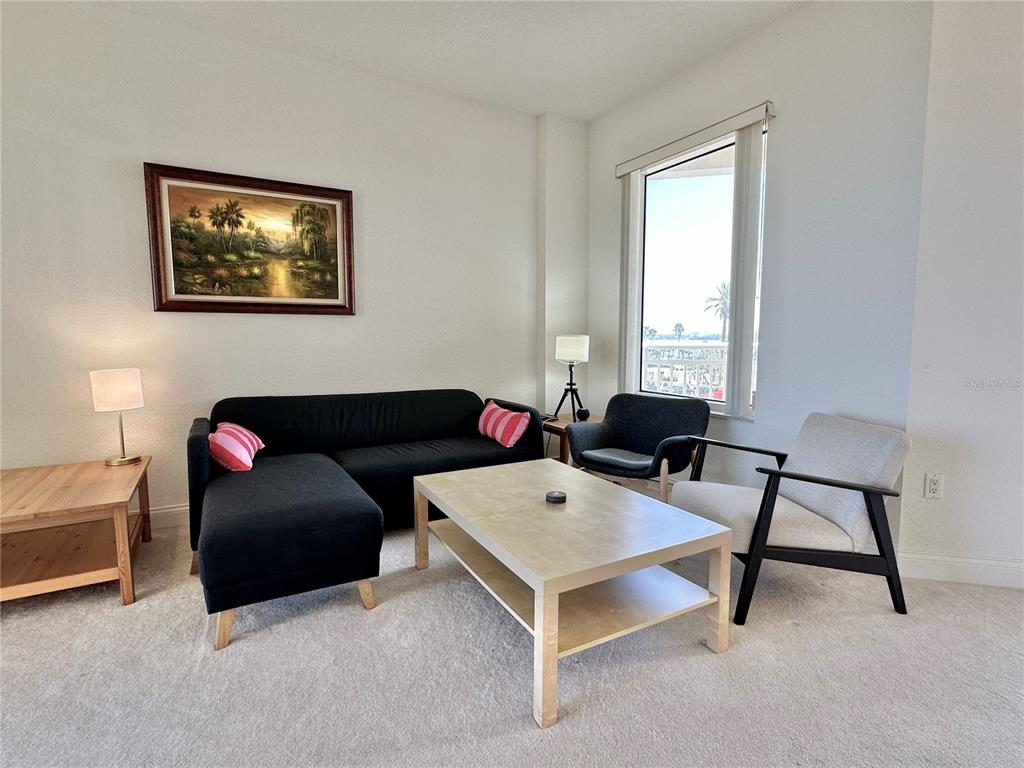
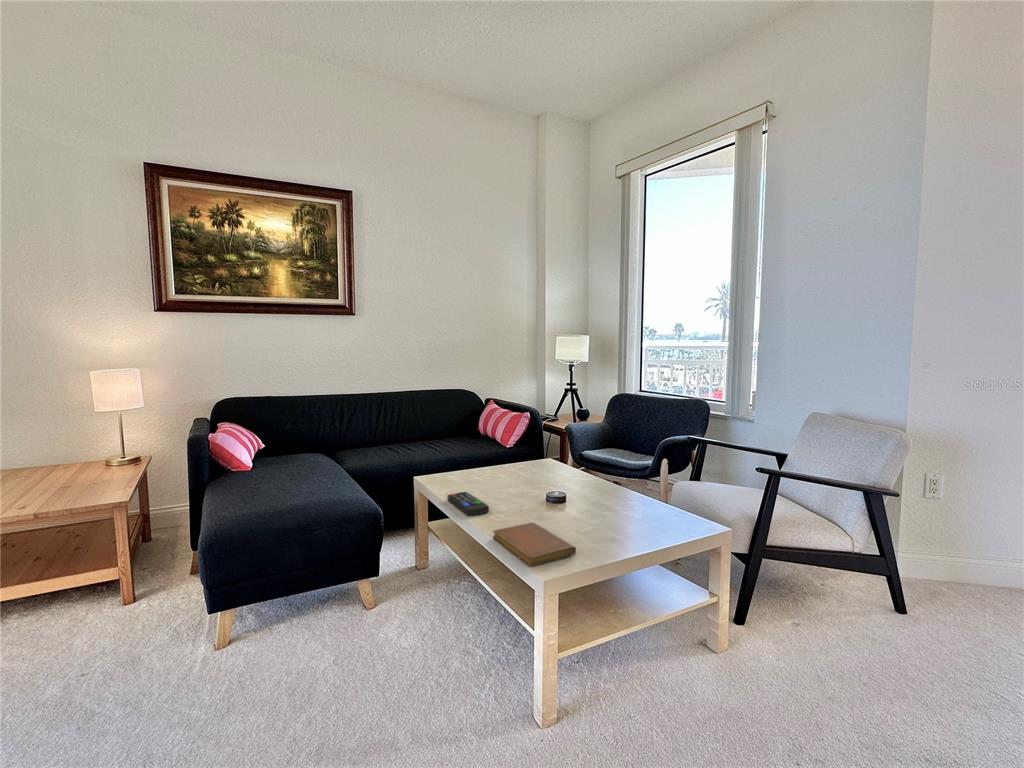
+ remote control (467, 502)
+ notebook (532, 541)
